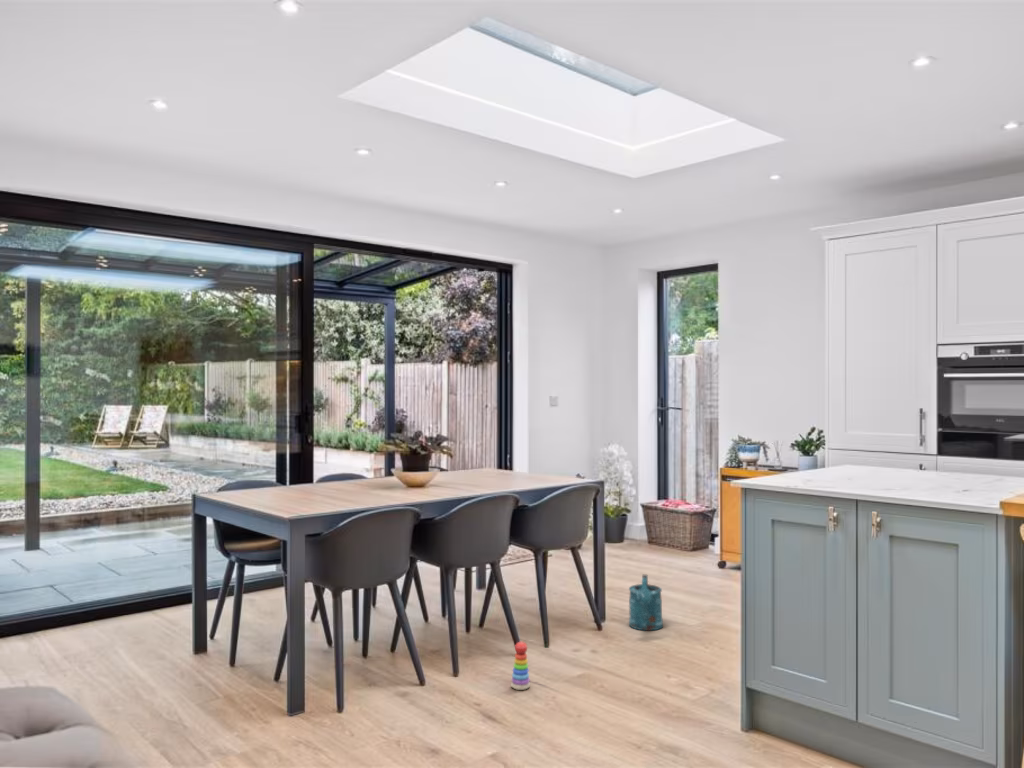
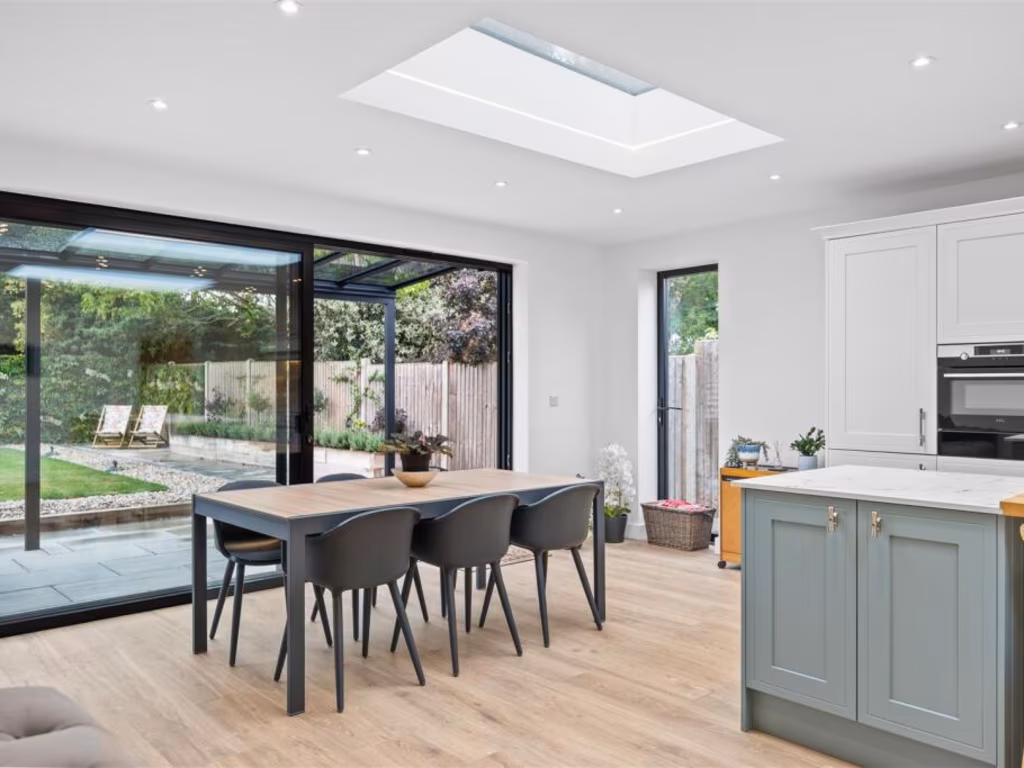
- stacking toy (520, 664)
- watering can (645, 604)
